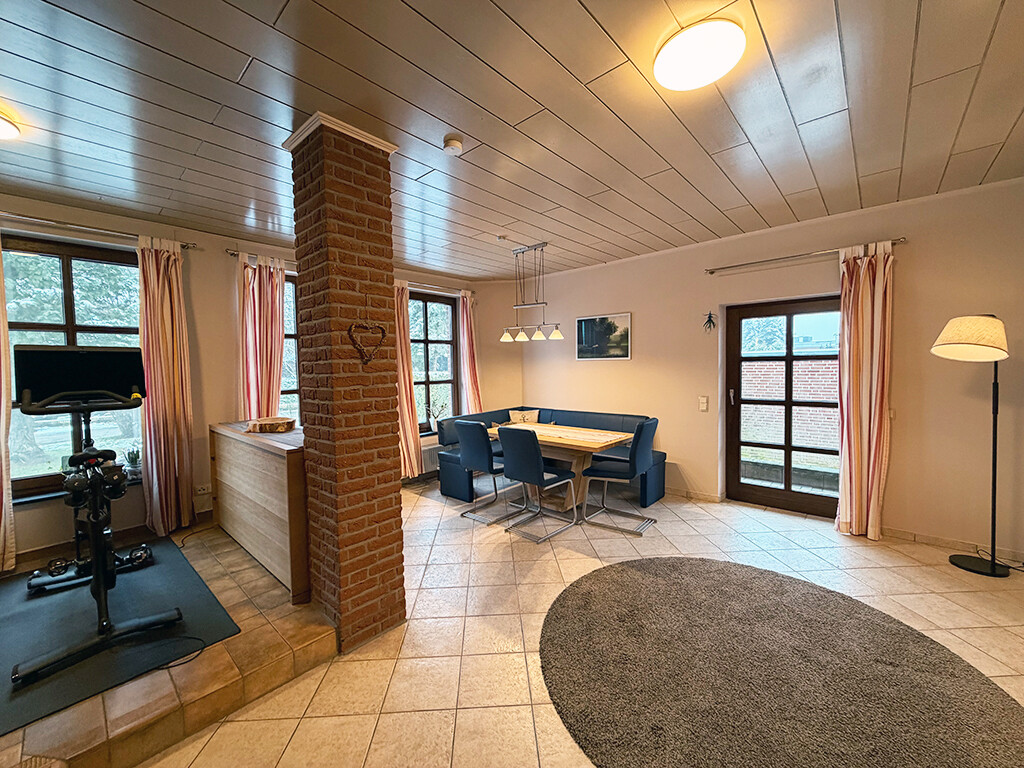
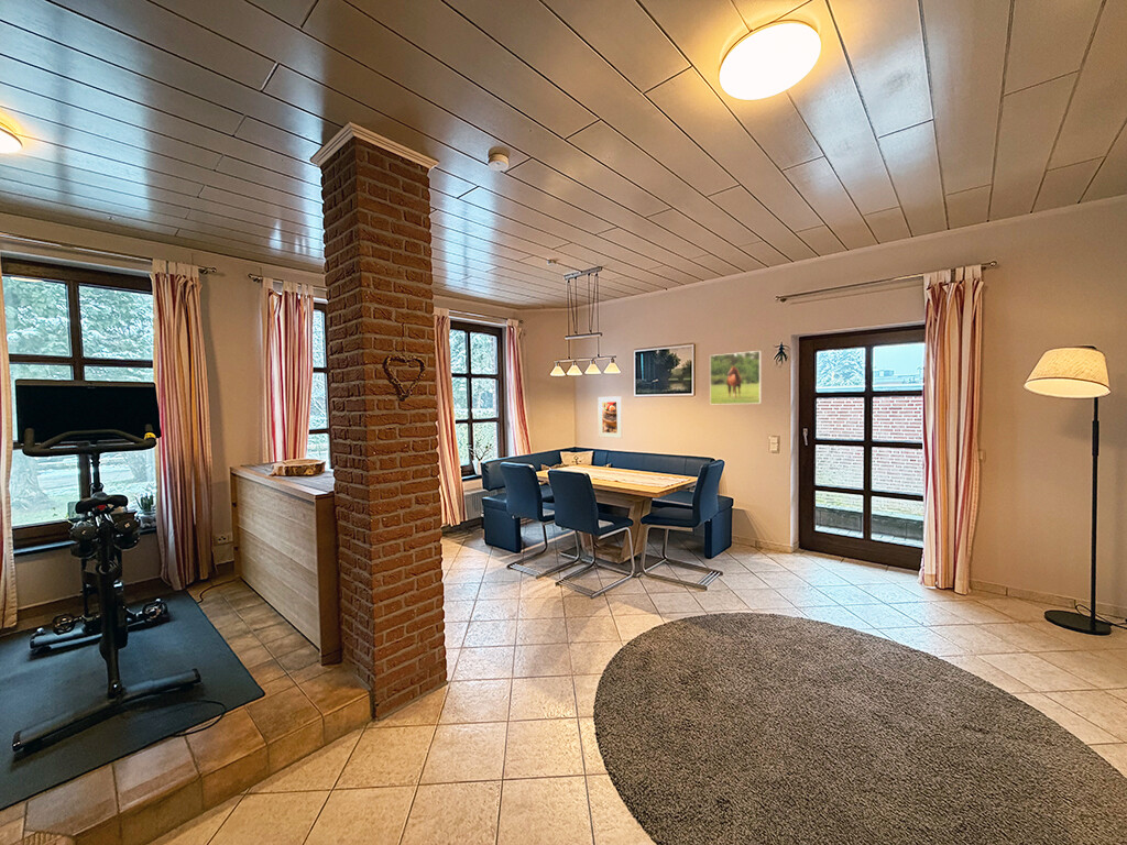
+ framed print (610, 417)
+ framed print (734, 378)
